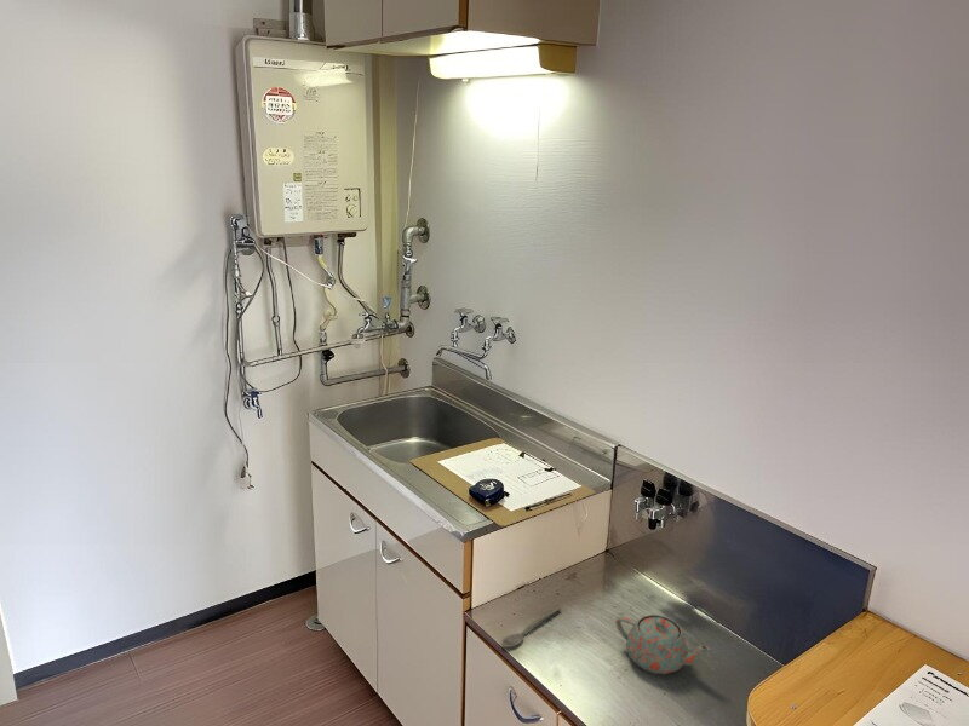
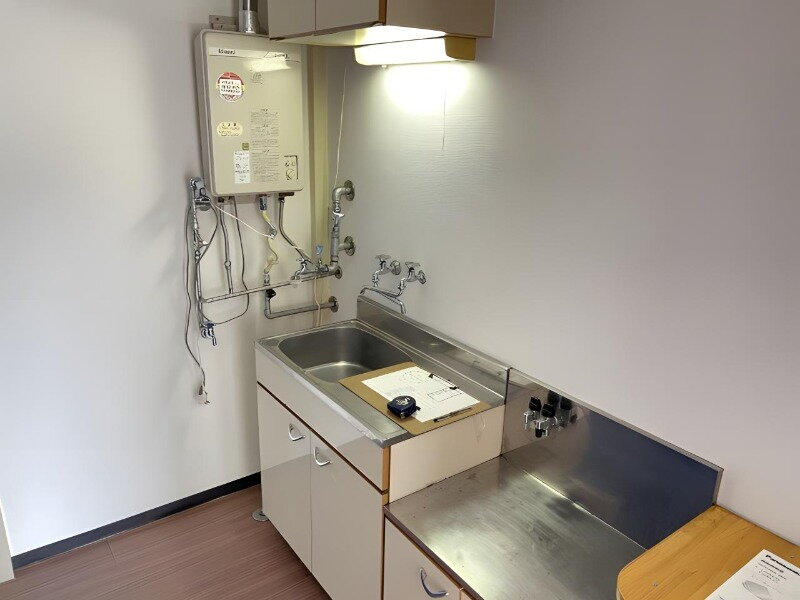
- teapot (660, 641)
- spoon (532, 626)
